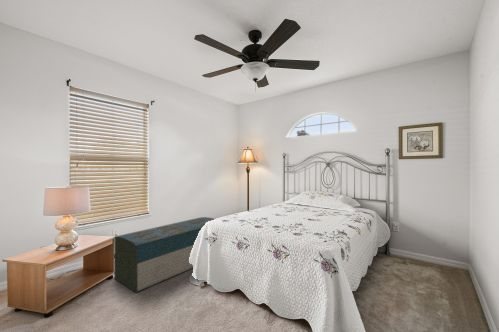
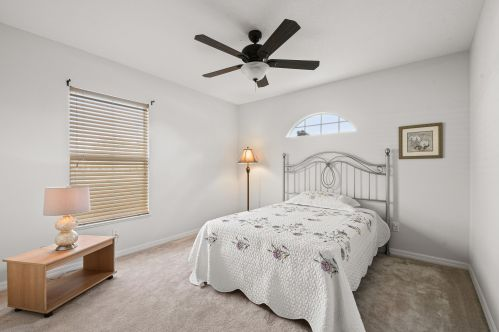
- storage bench (161, 241)
